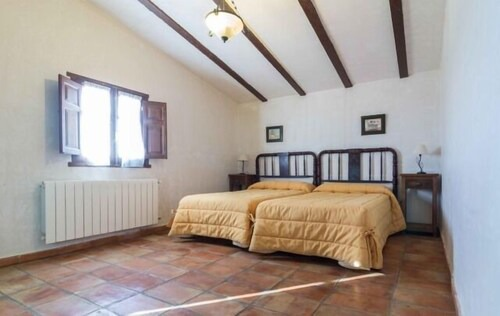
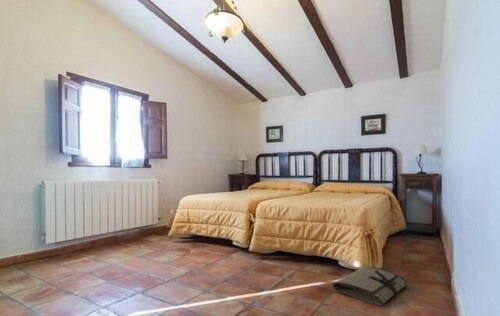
+ tool roll (370, 279)
